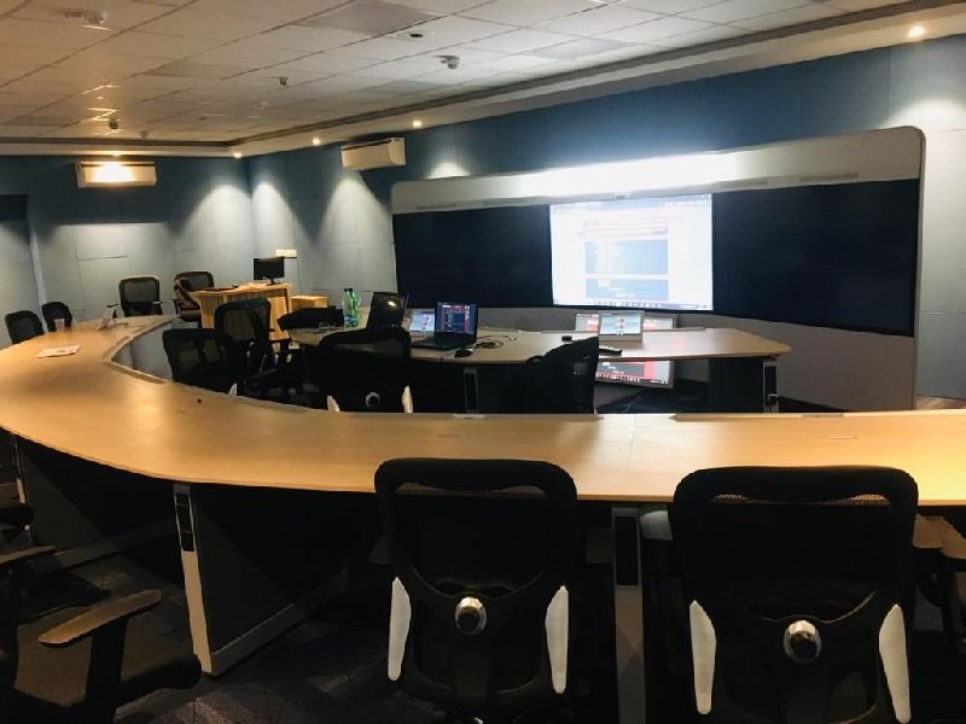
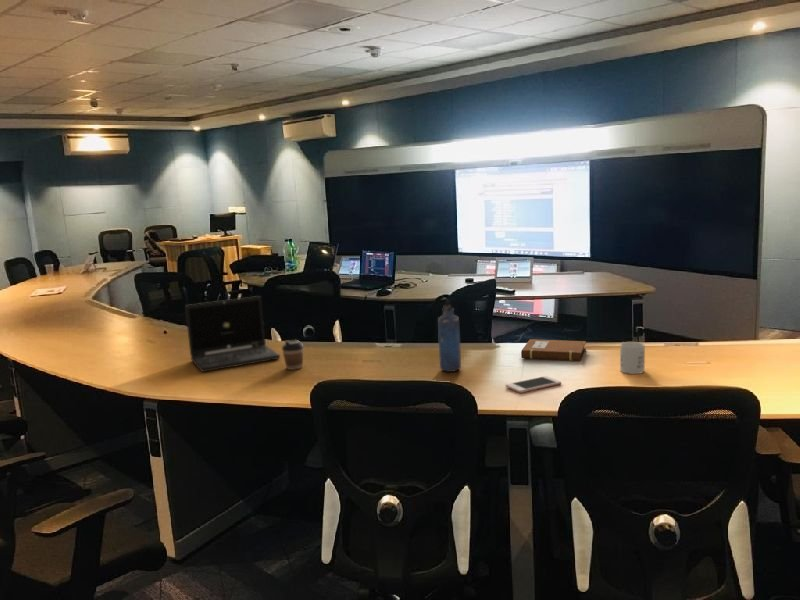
+ cell phone (533, 384)
+ coffee cup (293, 353)
+ water bottle (449, 335)
+ mug (633, 356)
+ laptop (232, 332)
+ notebook (552, 350)
